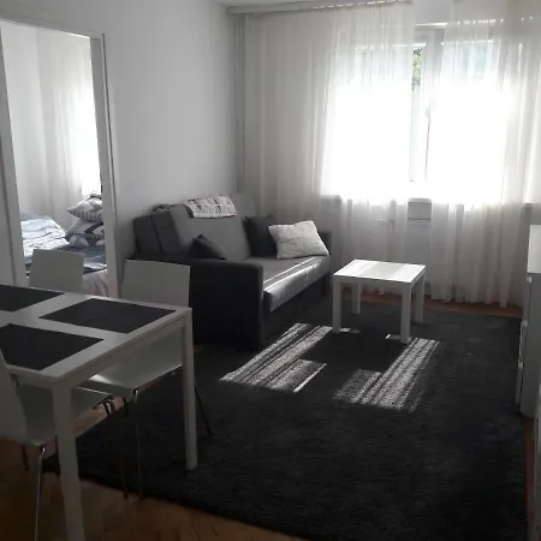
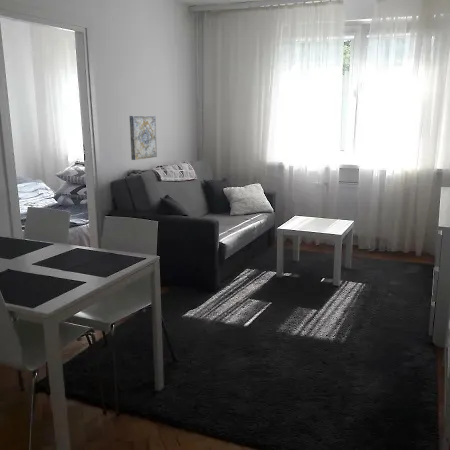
+ wall art (143, 137)
